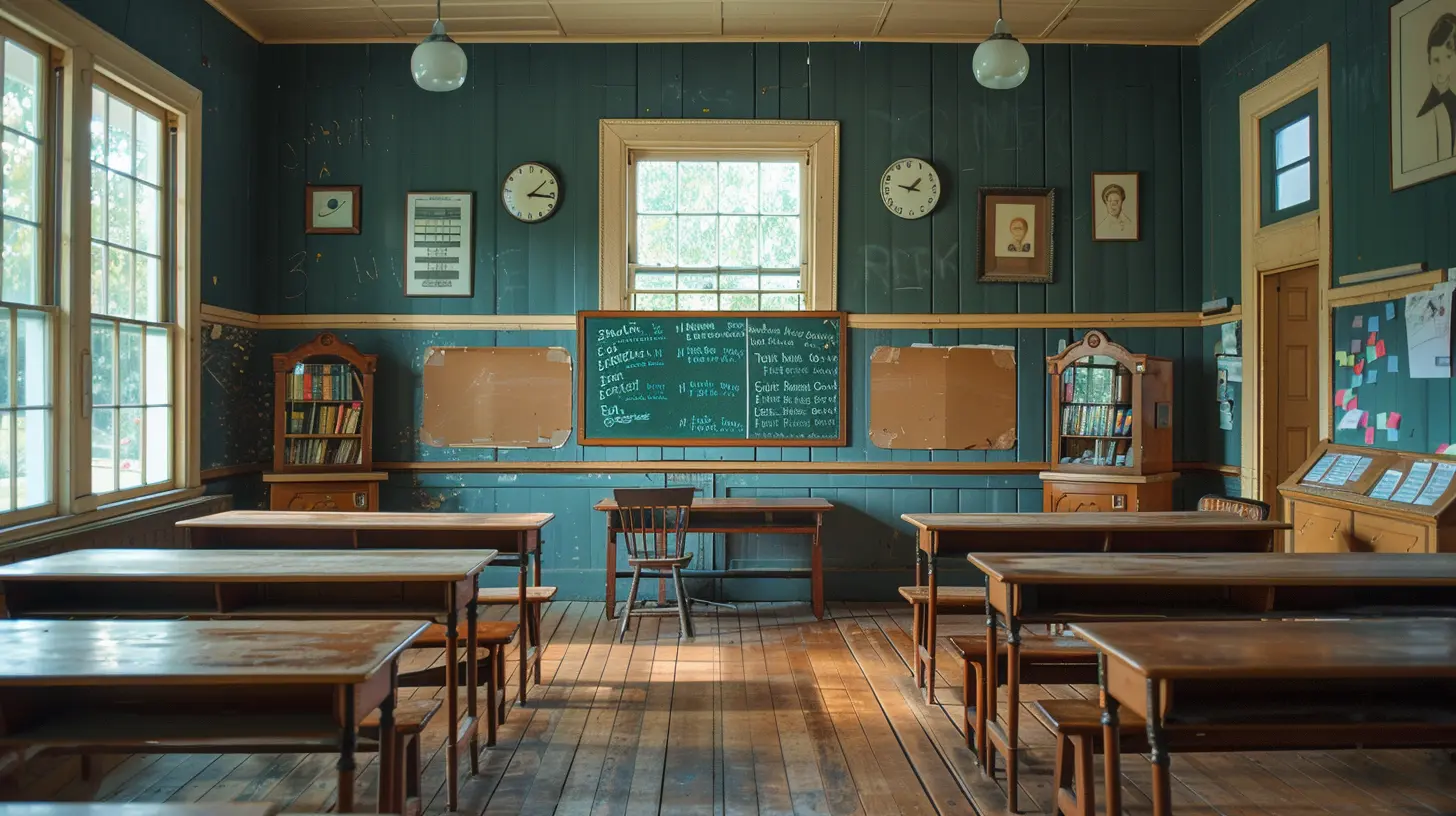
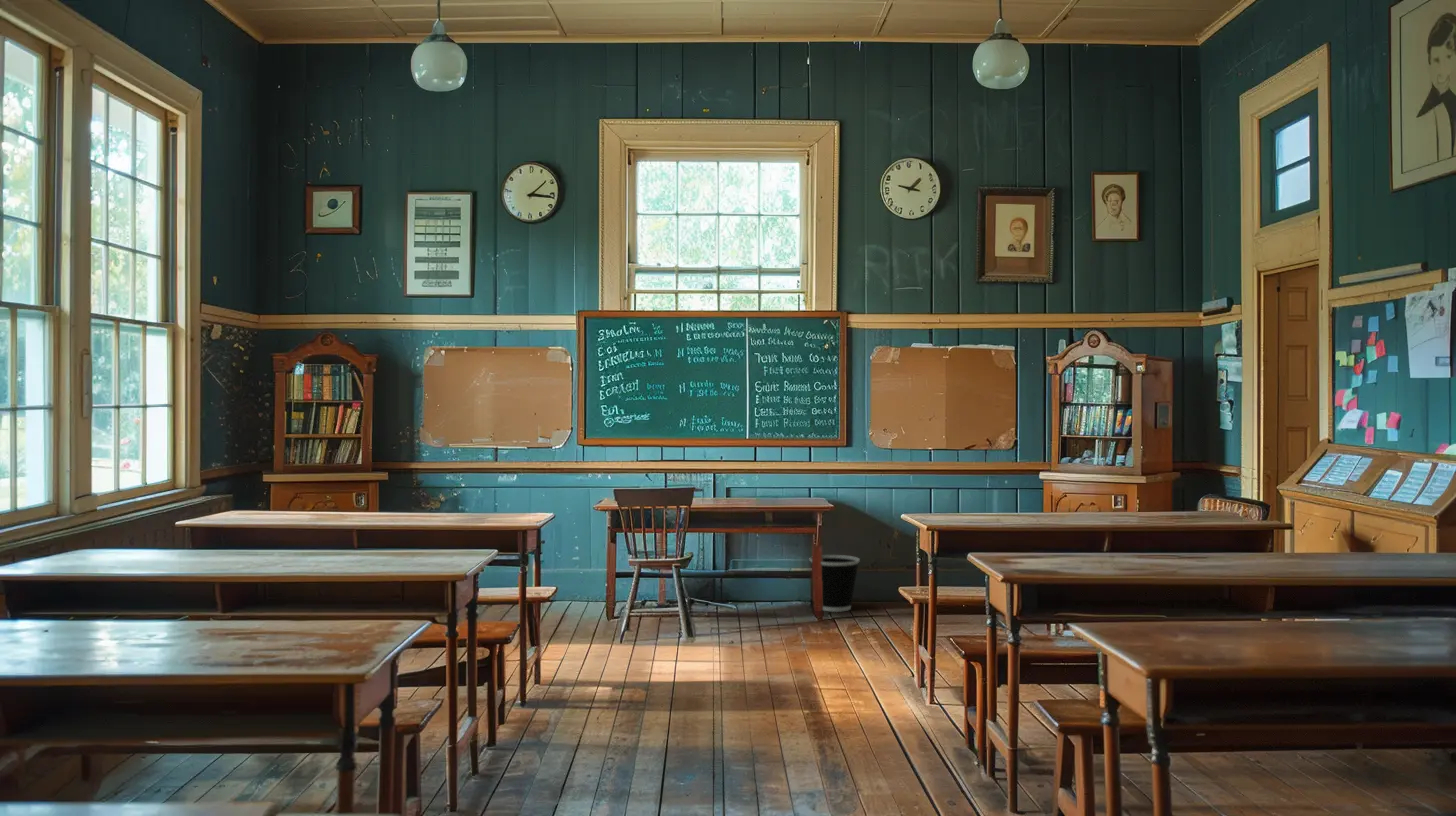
+ wastebasket (834, 583)
